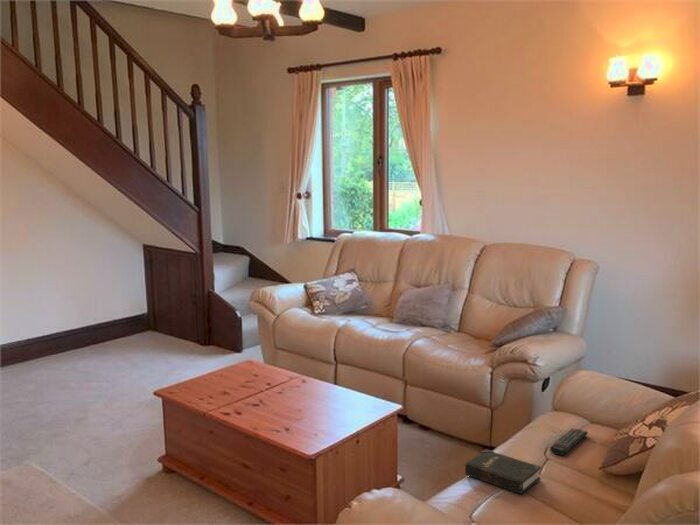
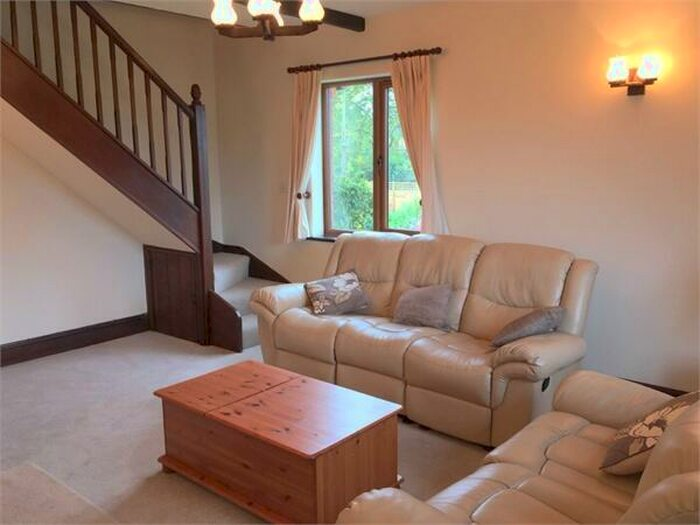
- hardback book (502, 471)
- remote control (569, 441)
